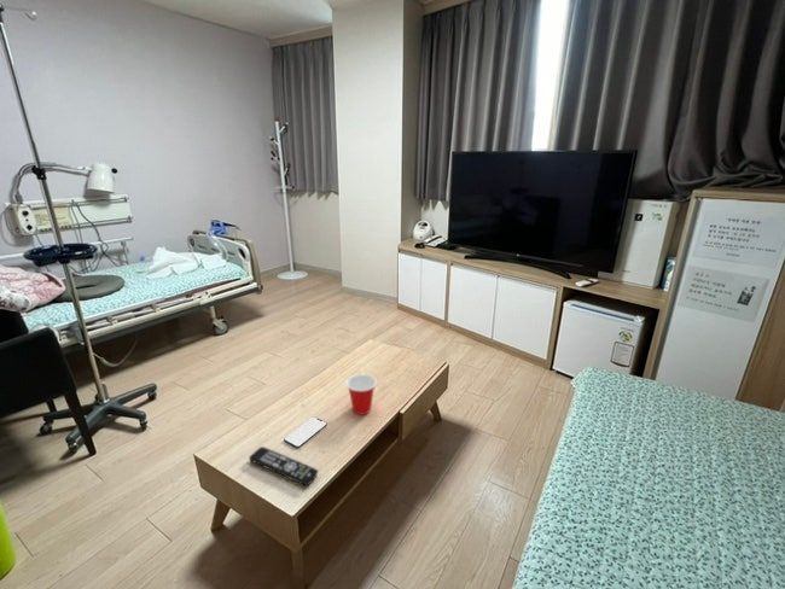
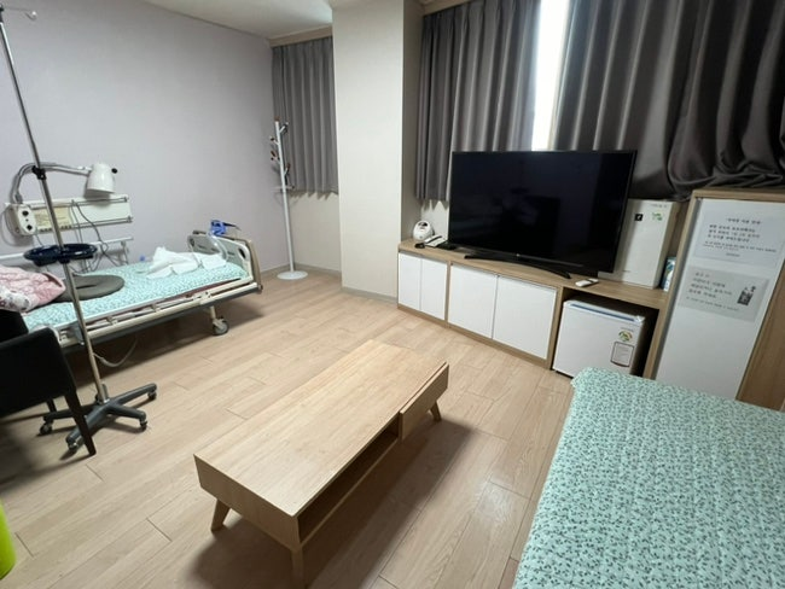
- remote control (283, 465)
- smartphone (306, 431)
- cup (361, 395)
